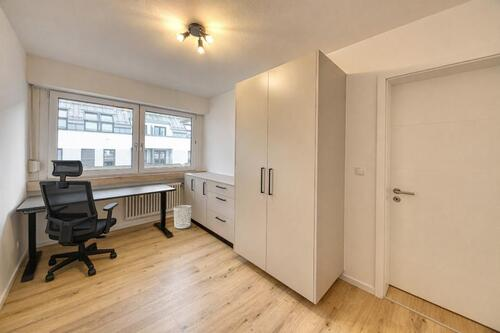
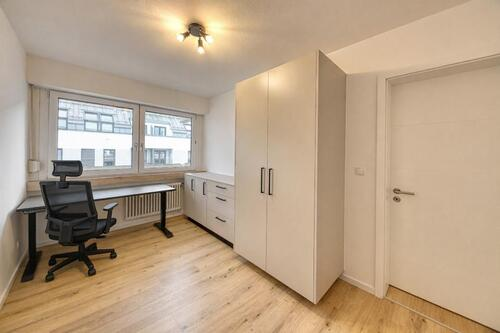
- waste bin (183, 216)
